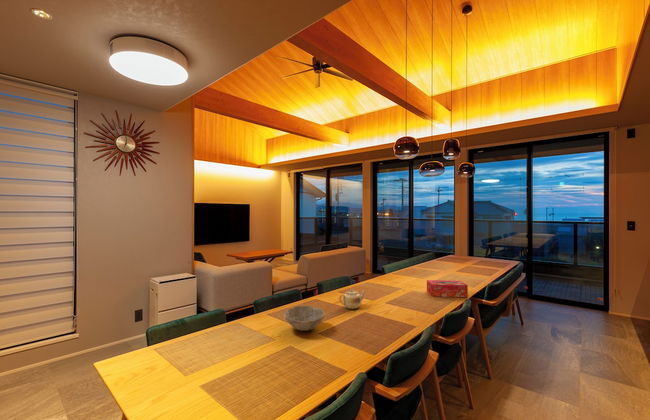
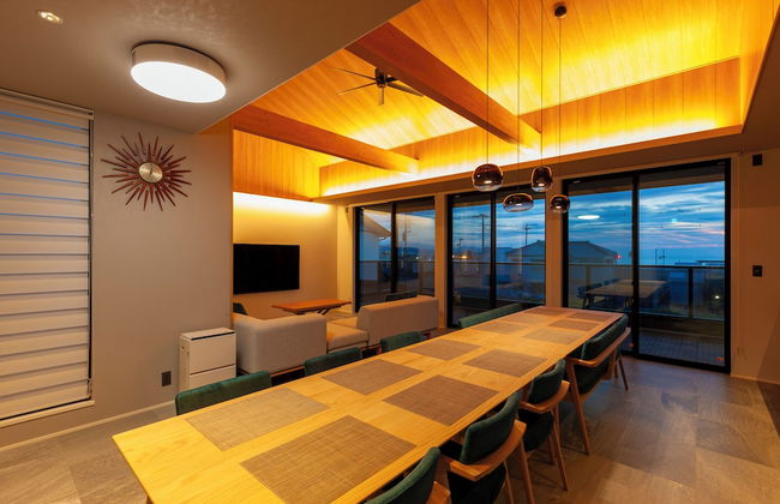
- bowl (304, 320)
- teapot (352, 298)
- tissue box (446, 288)
